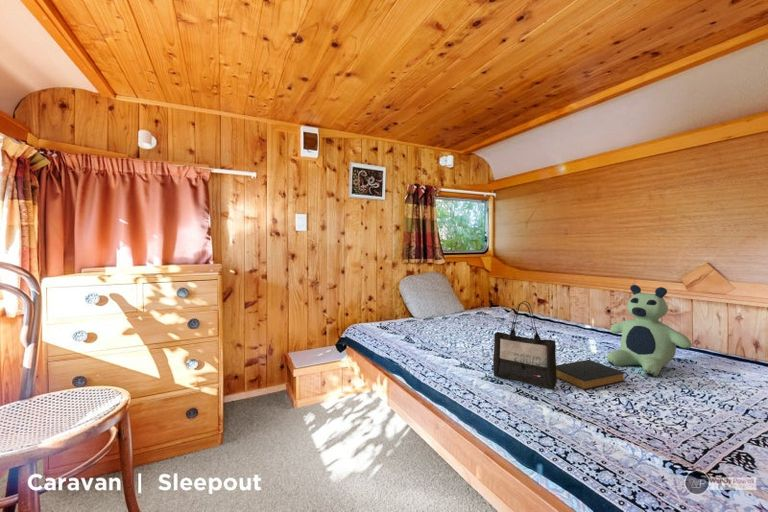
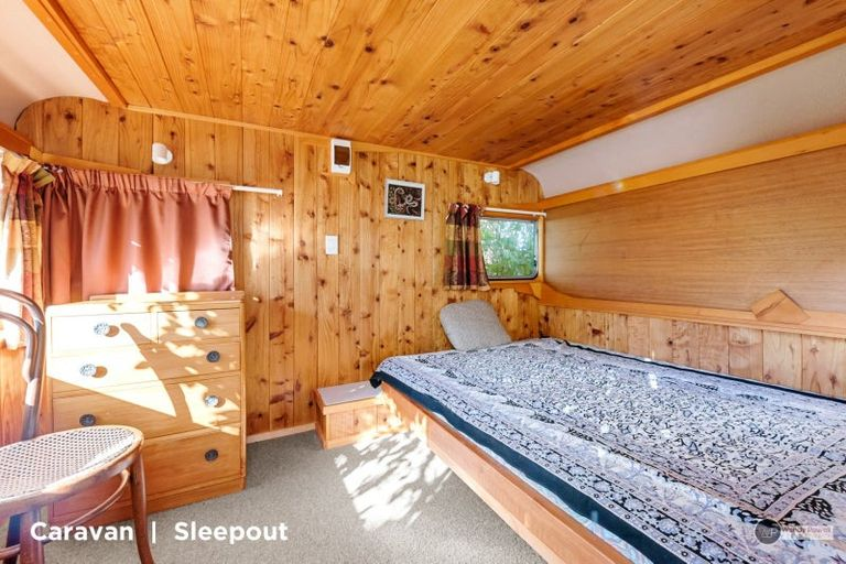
- bear (642, 326)
- tote bag (523, 342)
- hardback book (586, 373)
